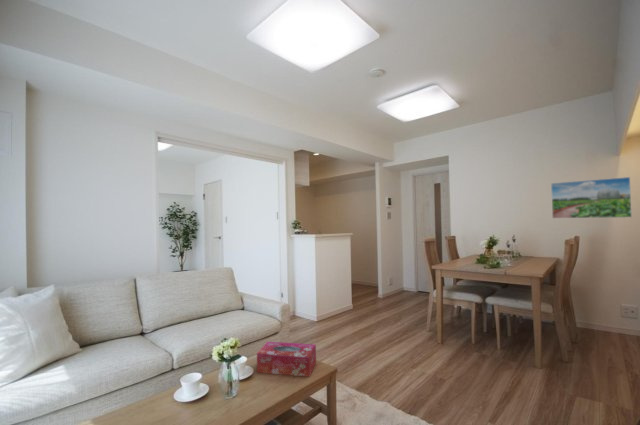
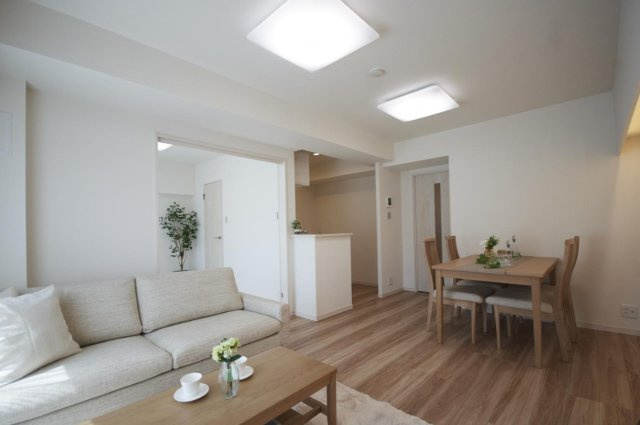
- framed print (588, 199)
- tissue box (287, 358)
